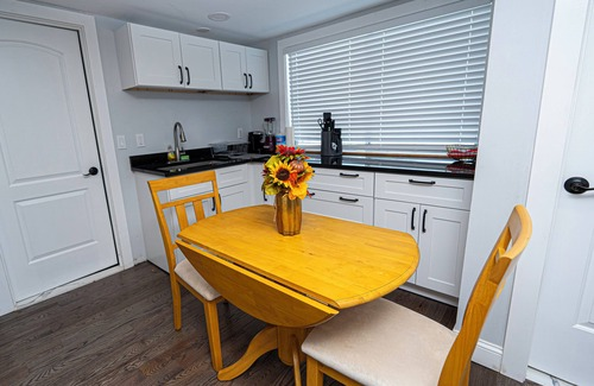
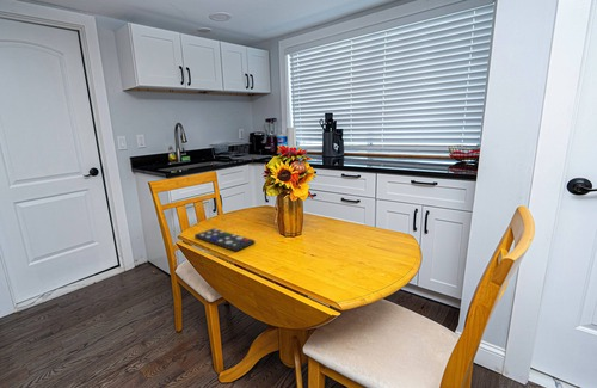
+ remote control (223, 238)
